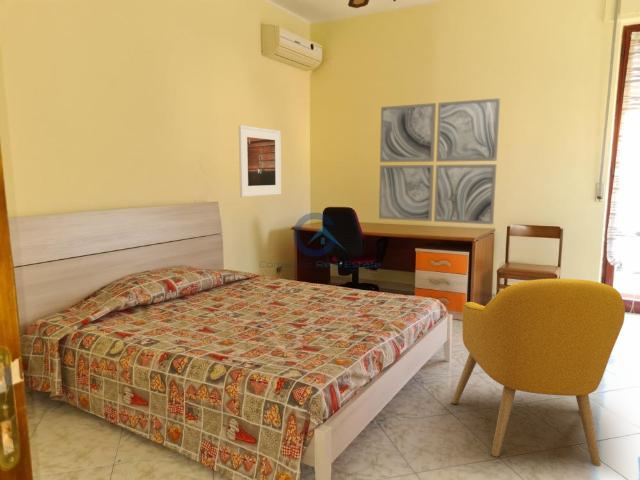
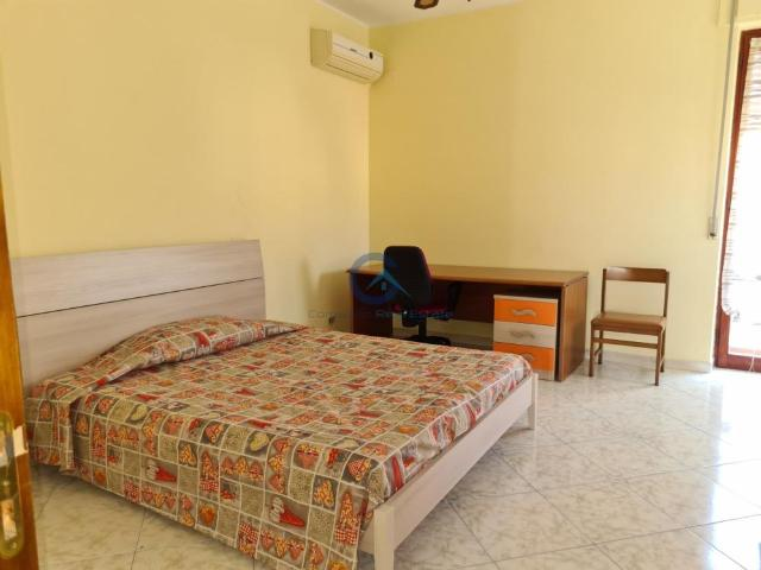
- wall art (433, 161)
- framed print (261, 162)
- armchair (538, 352)
